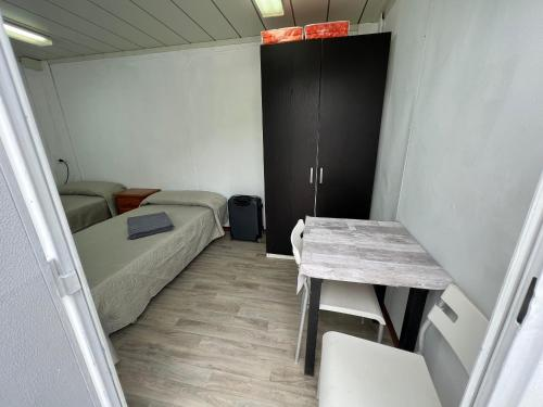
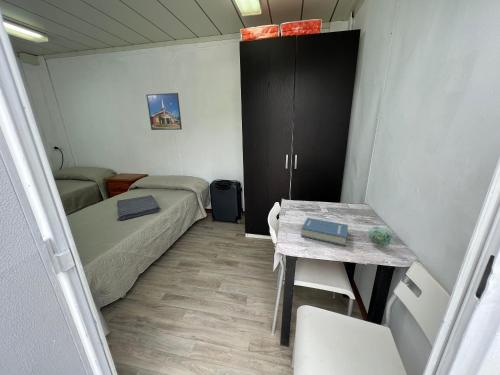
+ hardback book (324, 230)
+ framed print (164, 112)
+ succulent plant (380, 236)
